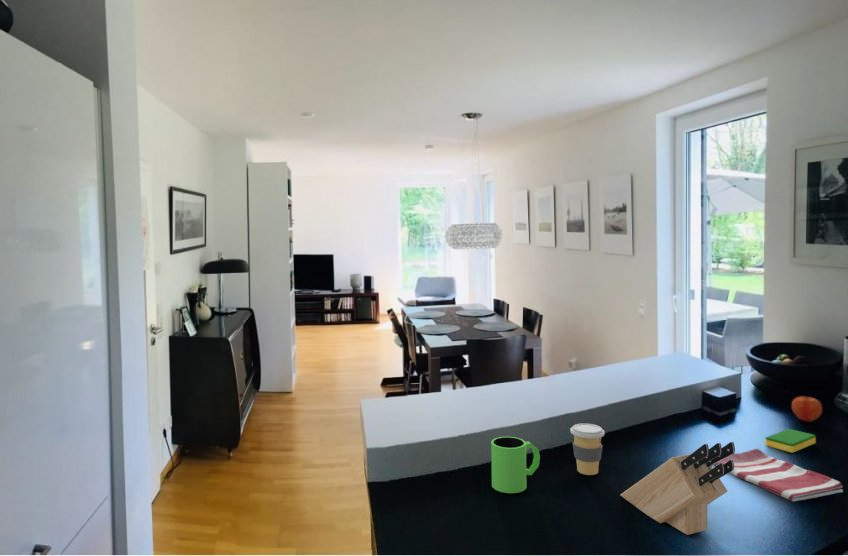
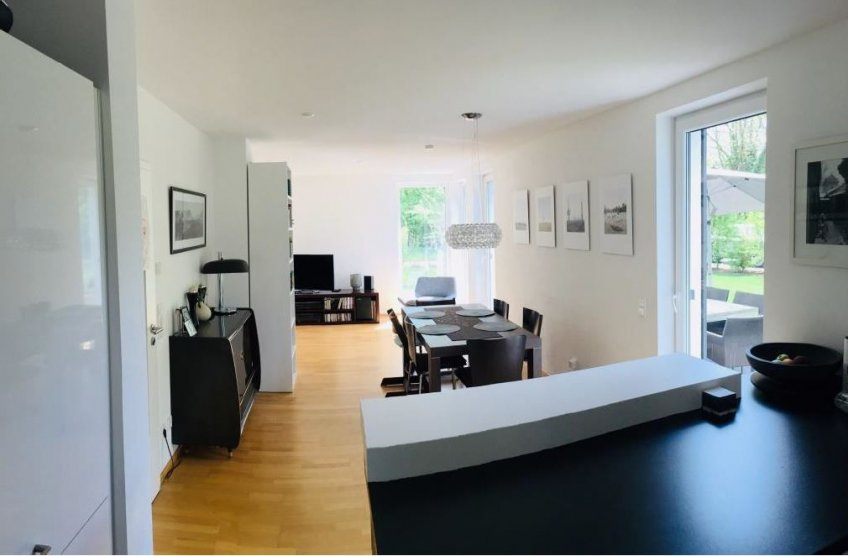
- mug (516, 462)
- dish towel (771, 471)
- knife block (676, 473)
- coffee cup (587, 449)
- apple (806, 408)
- dish sponge (790, 440)
